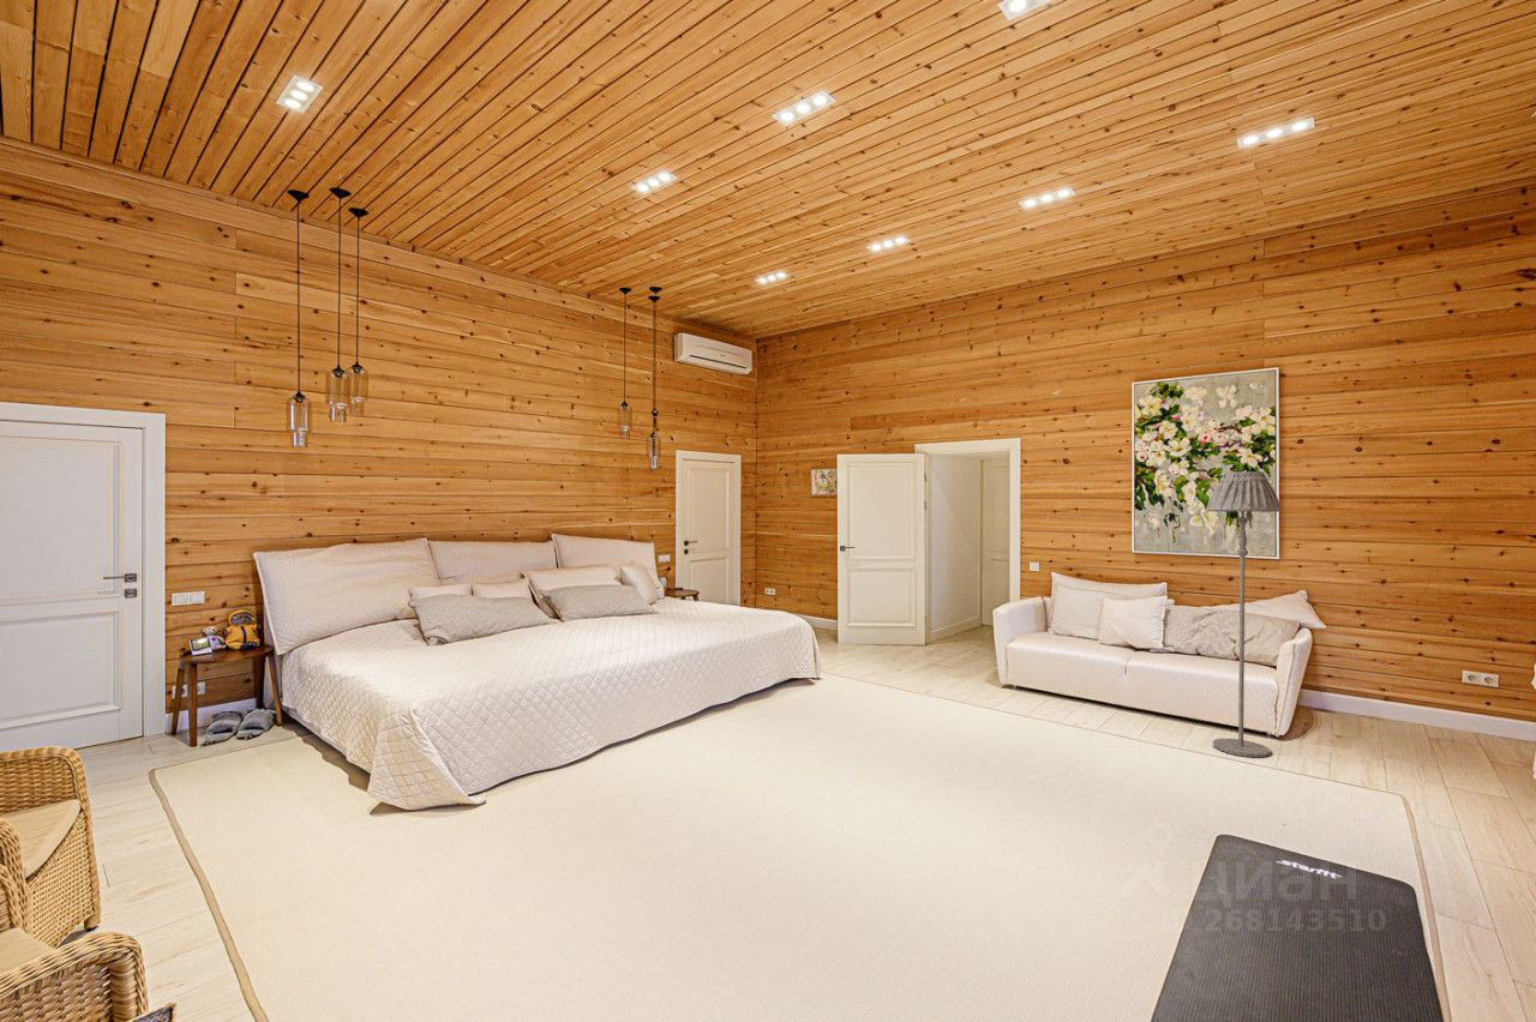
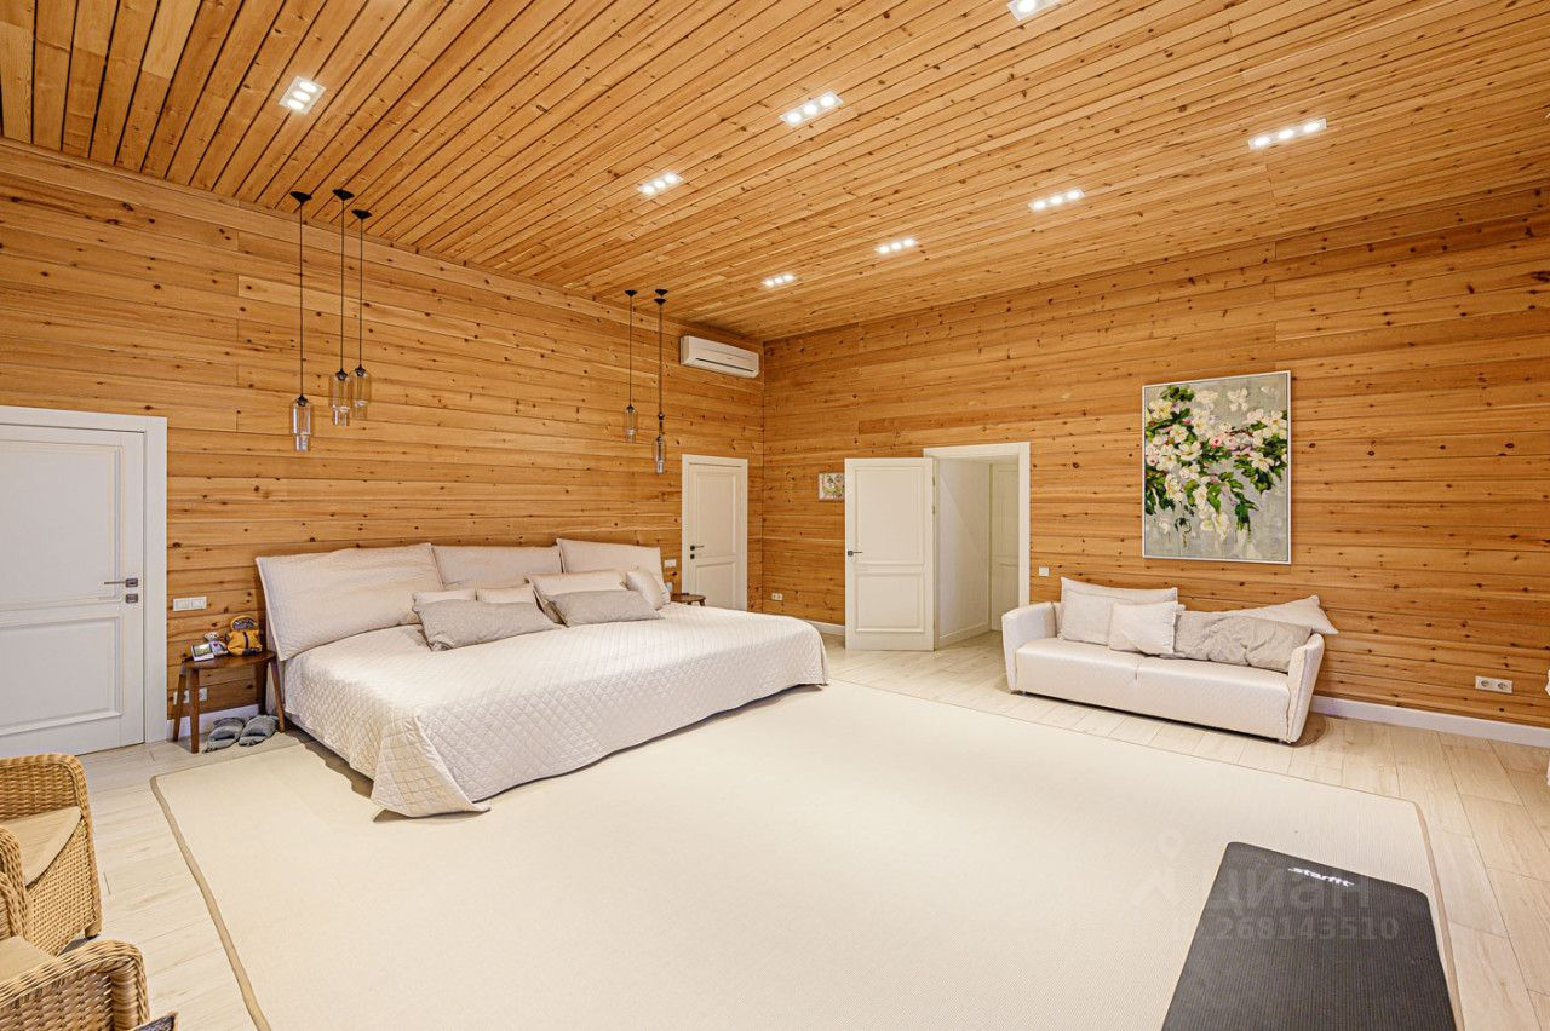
- floor lamp (1242, 611)
